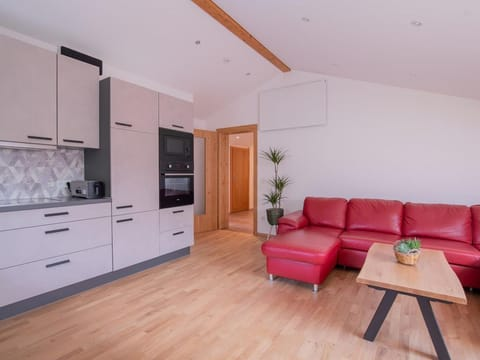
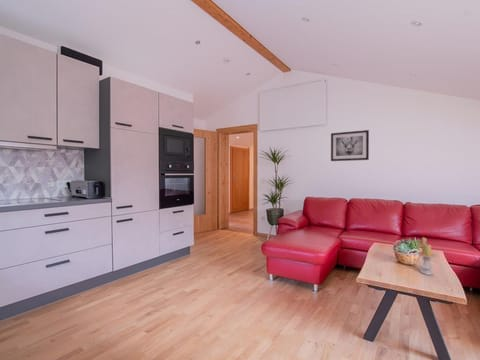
+ candle (426, 255)
+ wall art (349, 146)
